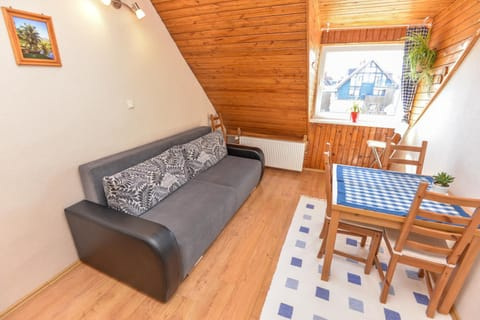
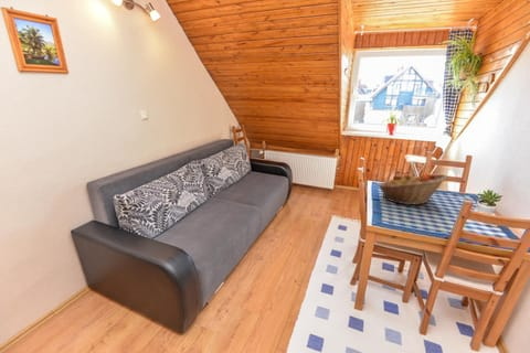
+ fruit basket (410, 185)
